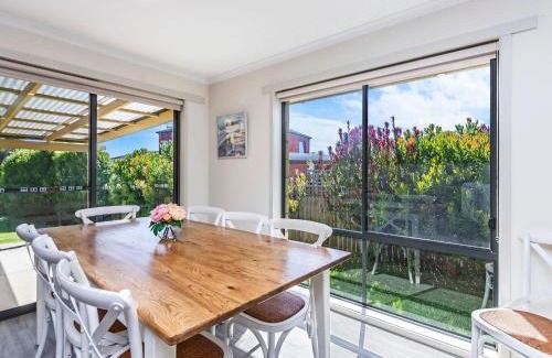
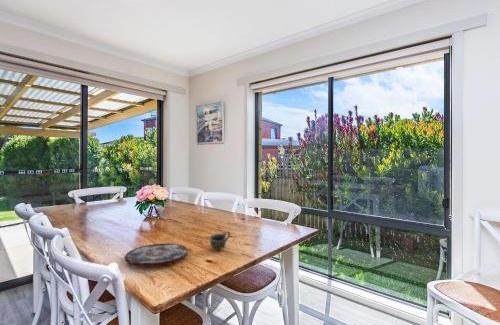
+ plate (157, 253)
+ cup (219, 240)
